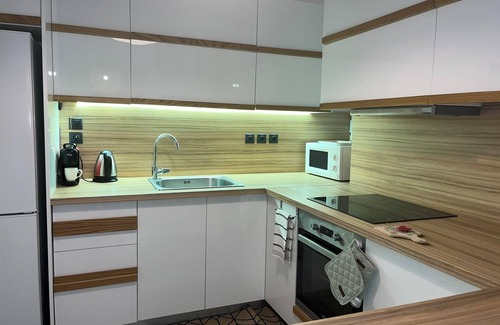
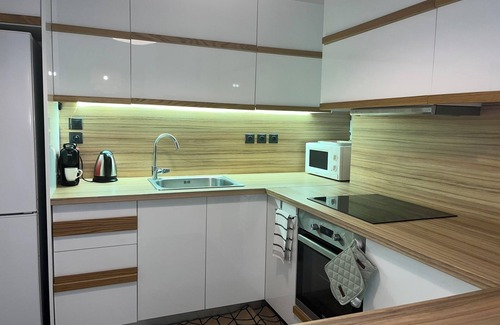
- cutting board (404, 231)
